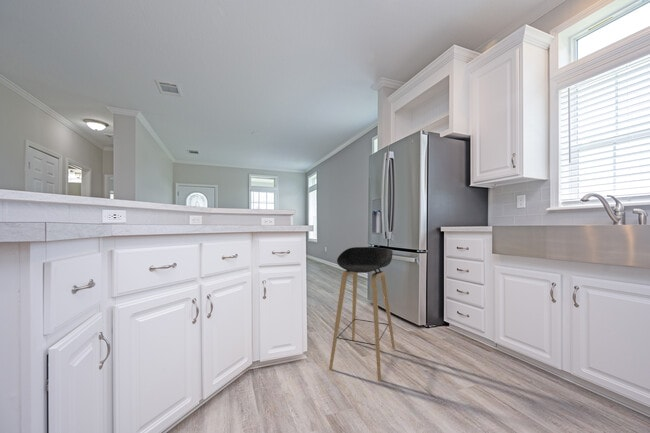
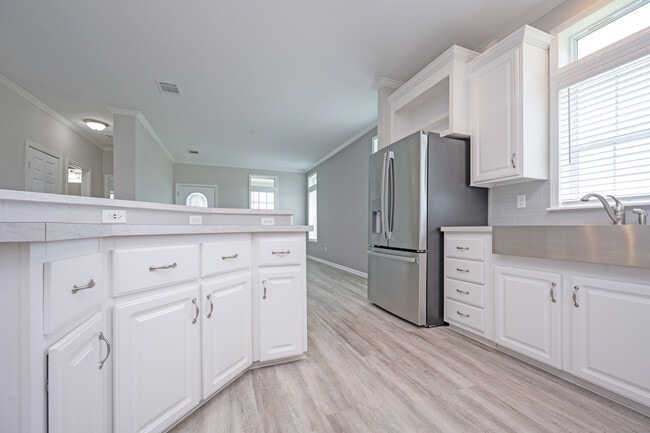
- stool (373, 304)
